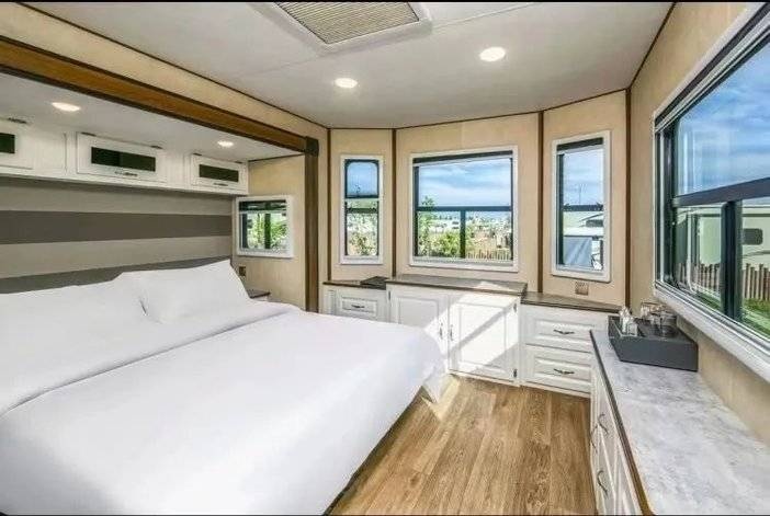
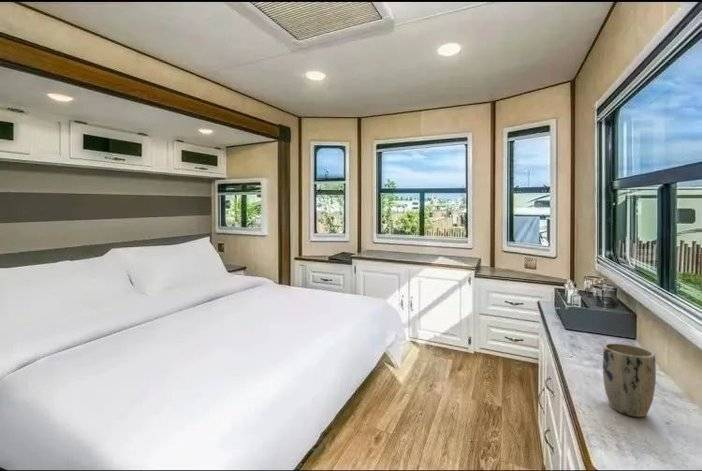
+ plant pot (627, 379)
